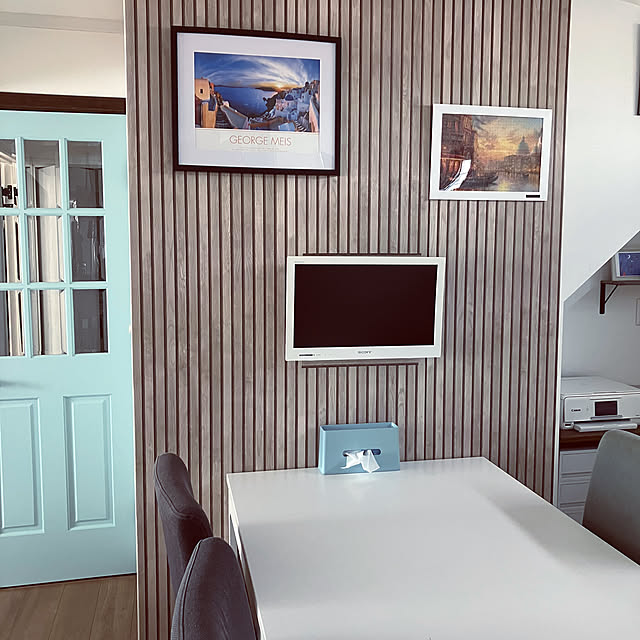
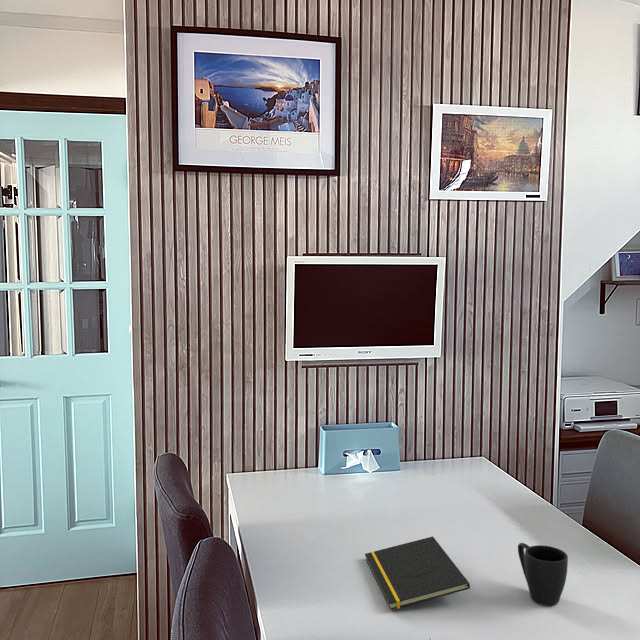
+ mug (539, 572)
+ notepad (413, 570)
